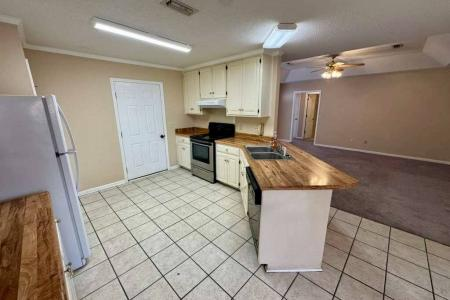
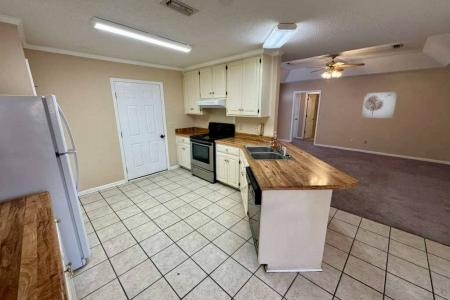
+ wall art (378, 105)
